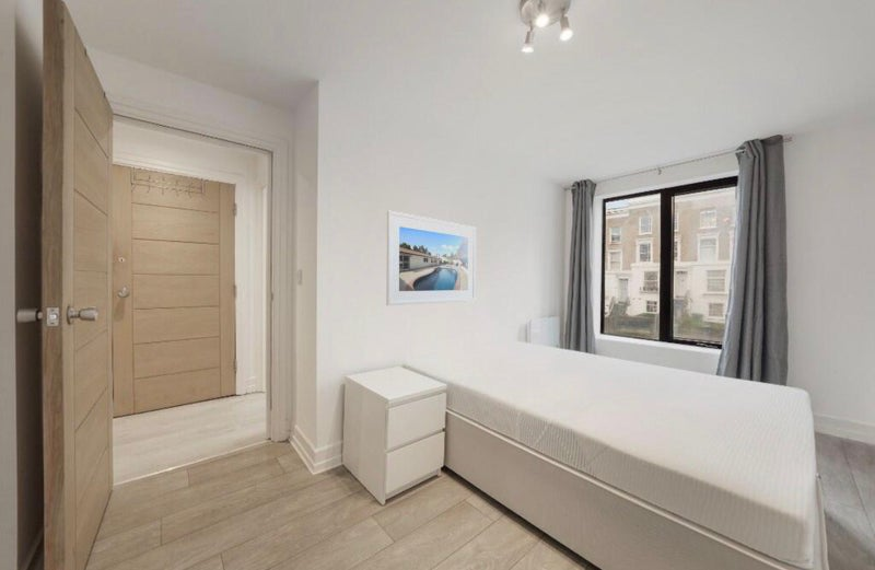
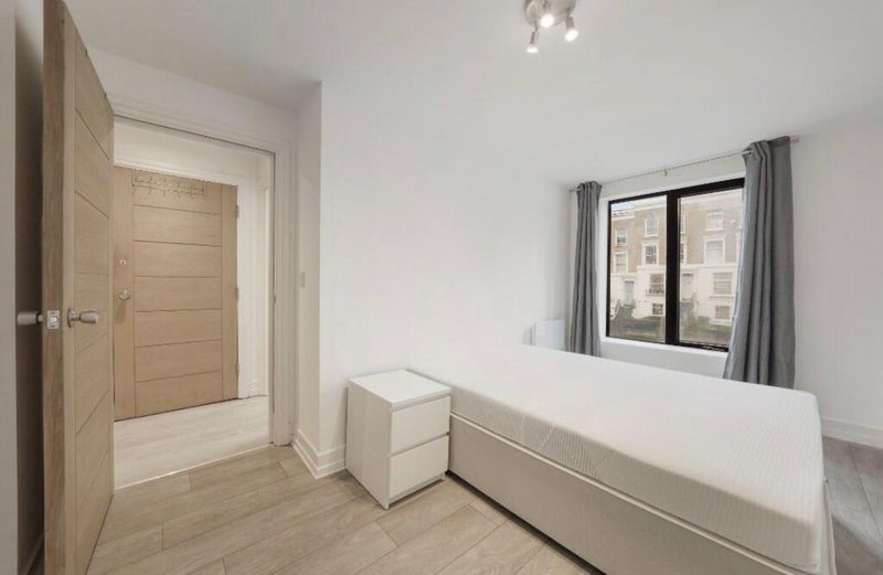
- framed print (436, 261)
